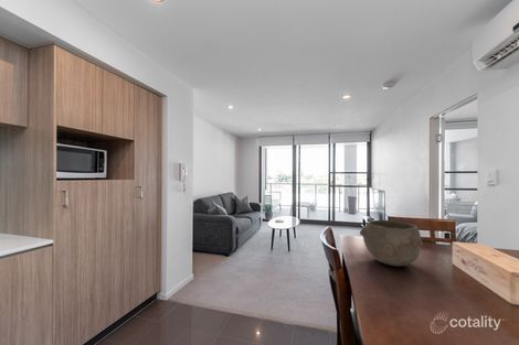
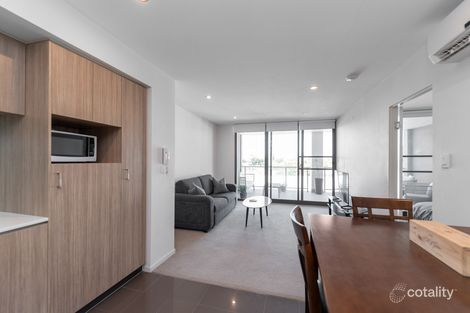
- bowl (390, 242)
